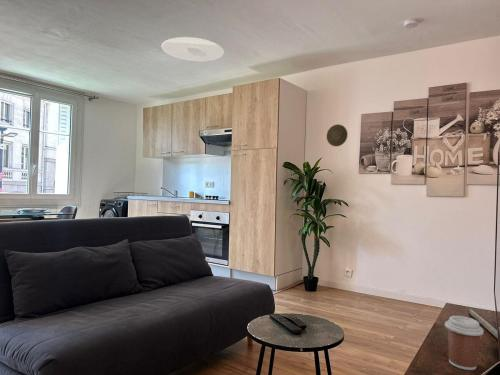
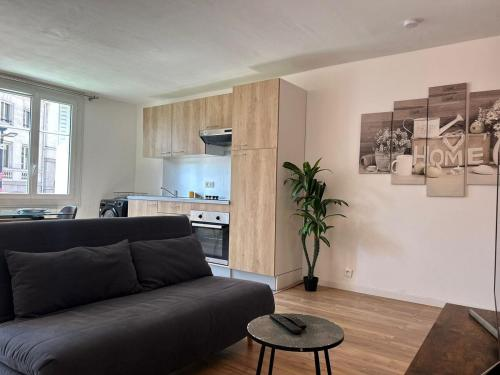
- decorative plate (336, 135)
- ceiling light (193, 47)
- coffee cup (463, 342)
